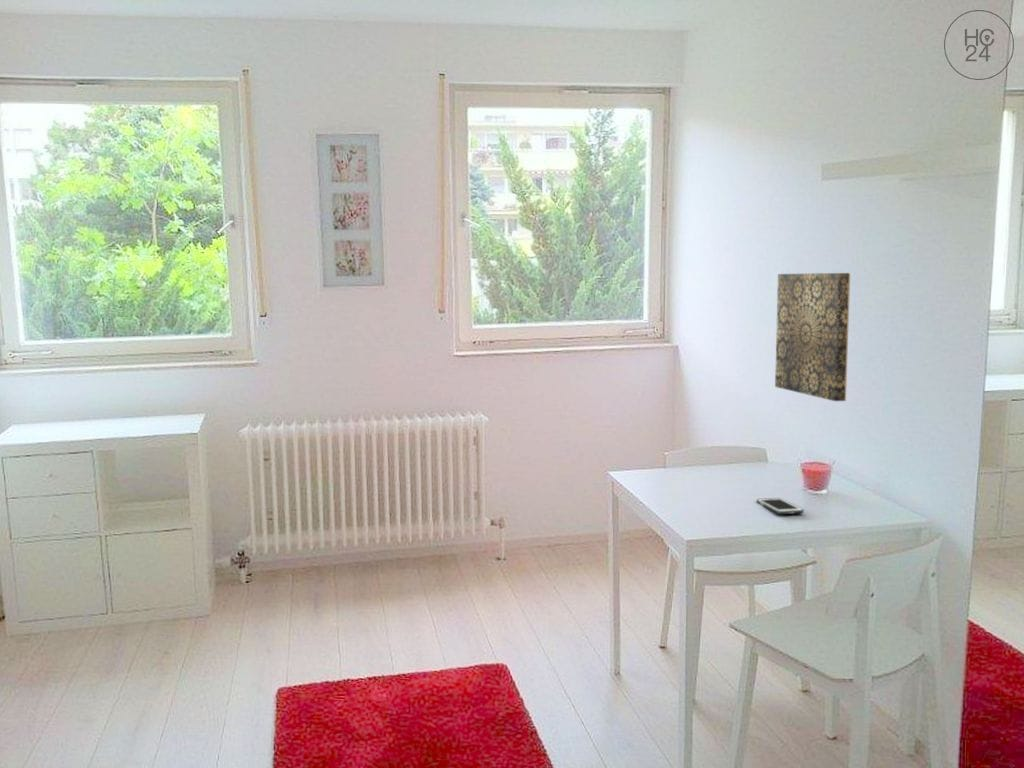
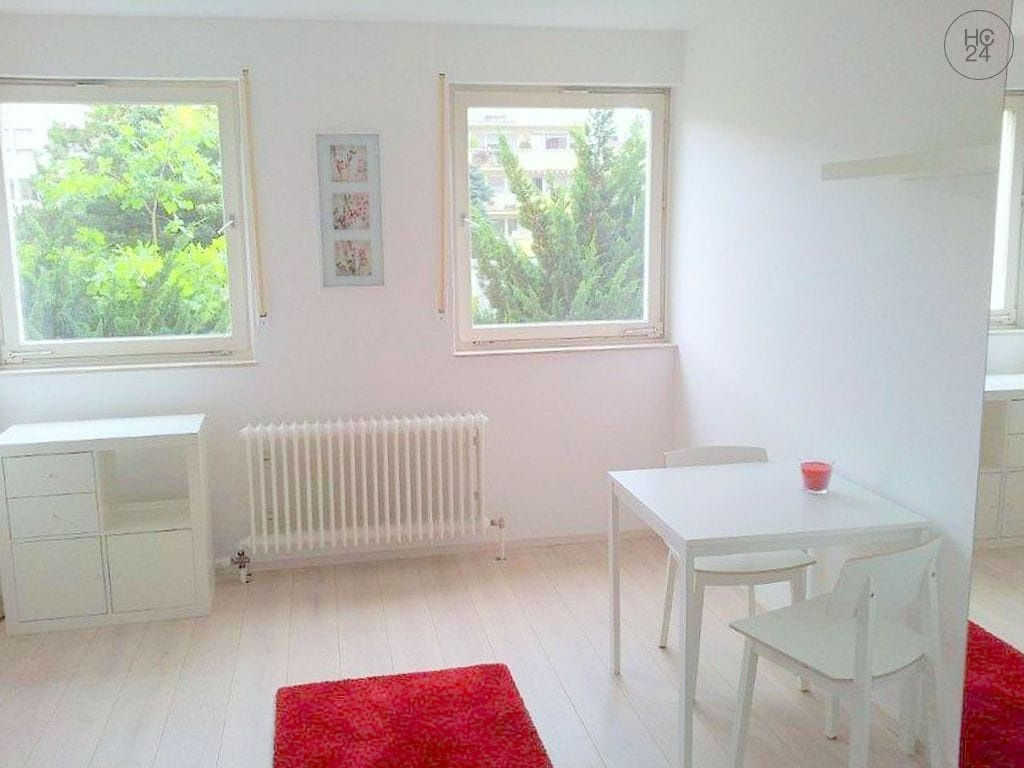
- cell phone (779, 506)
- wall art (810, 333)
